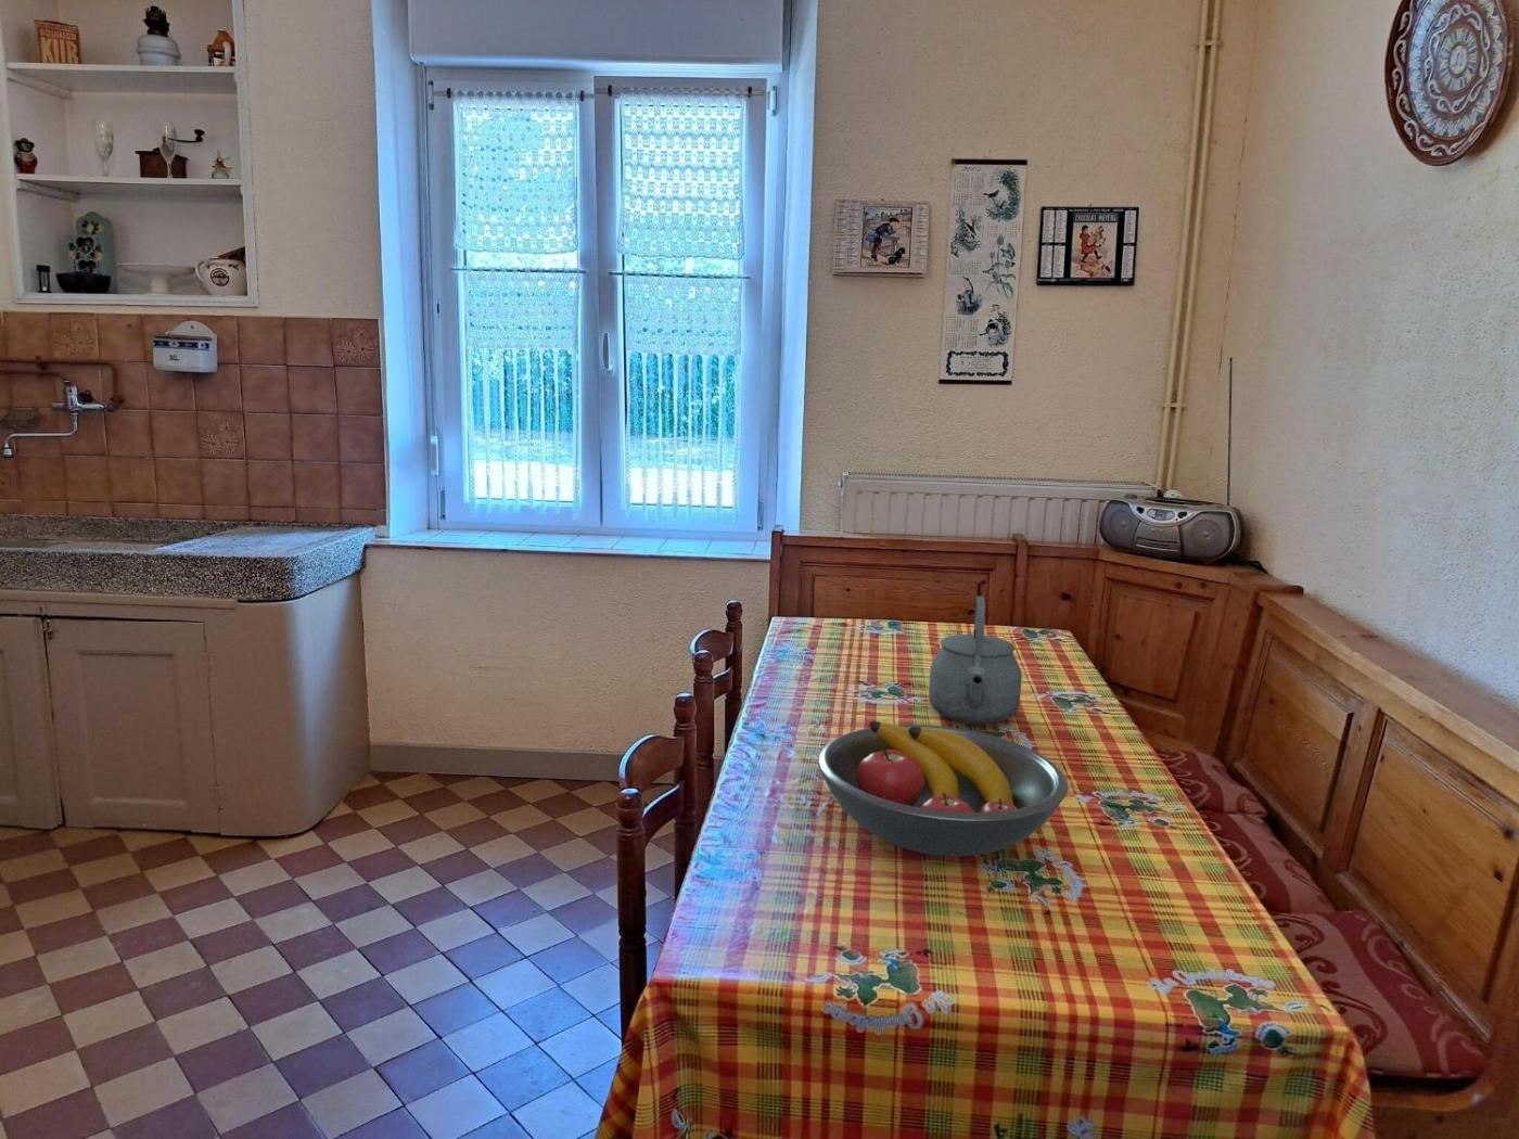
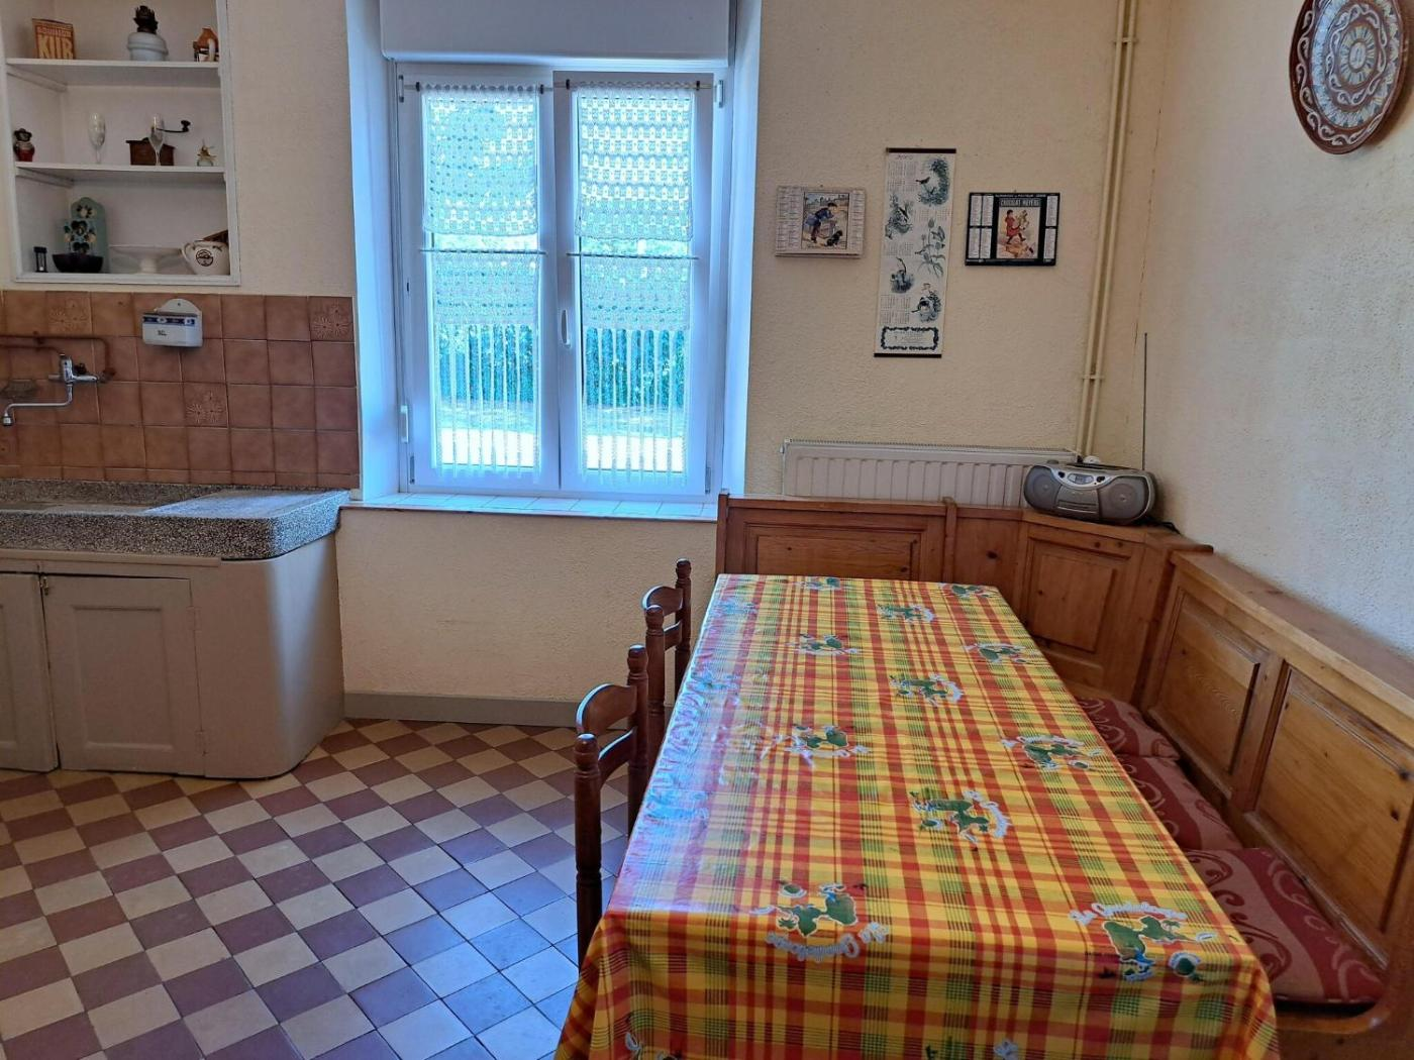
- fruit bowl (938, 788)
- tea kettle (976, 663)
